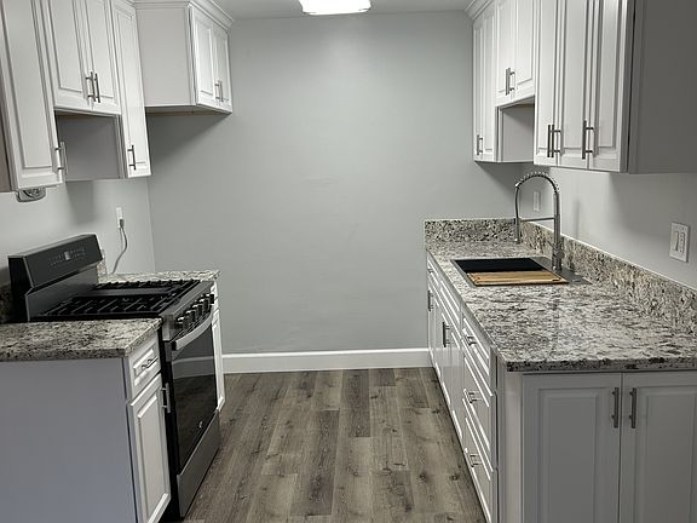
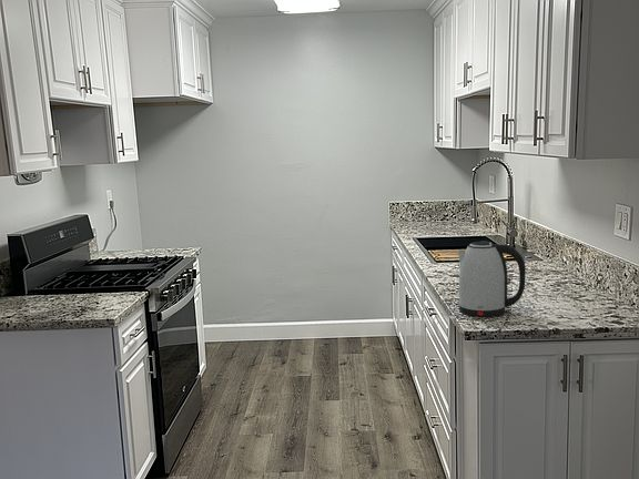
+ kettle (490, 276)
